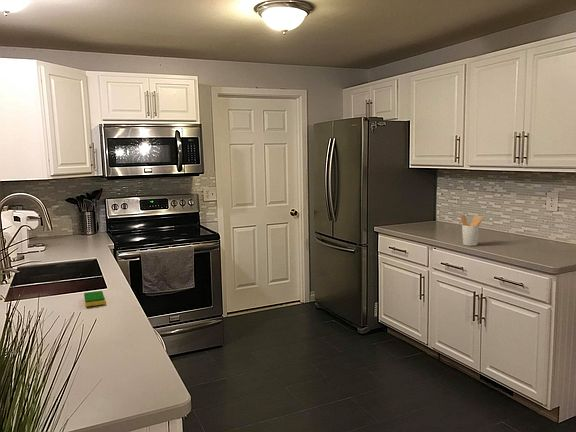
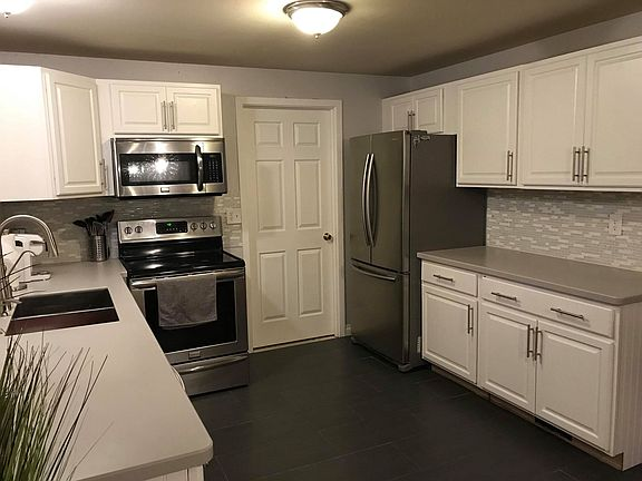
- dish sponge (94, 298)
- utensil holder (472, 229)
